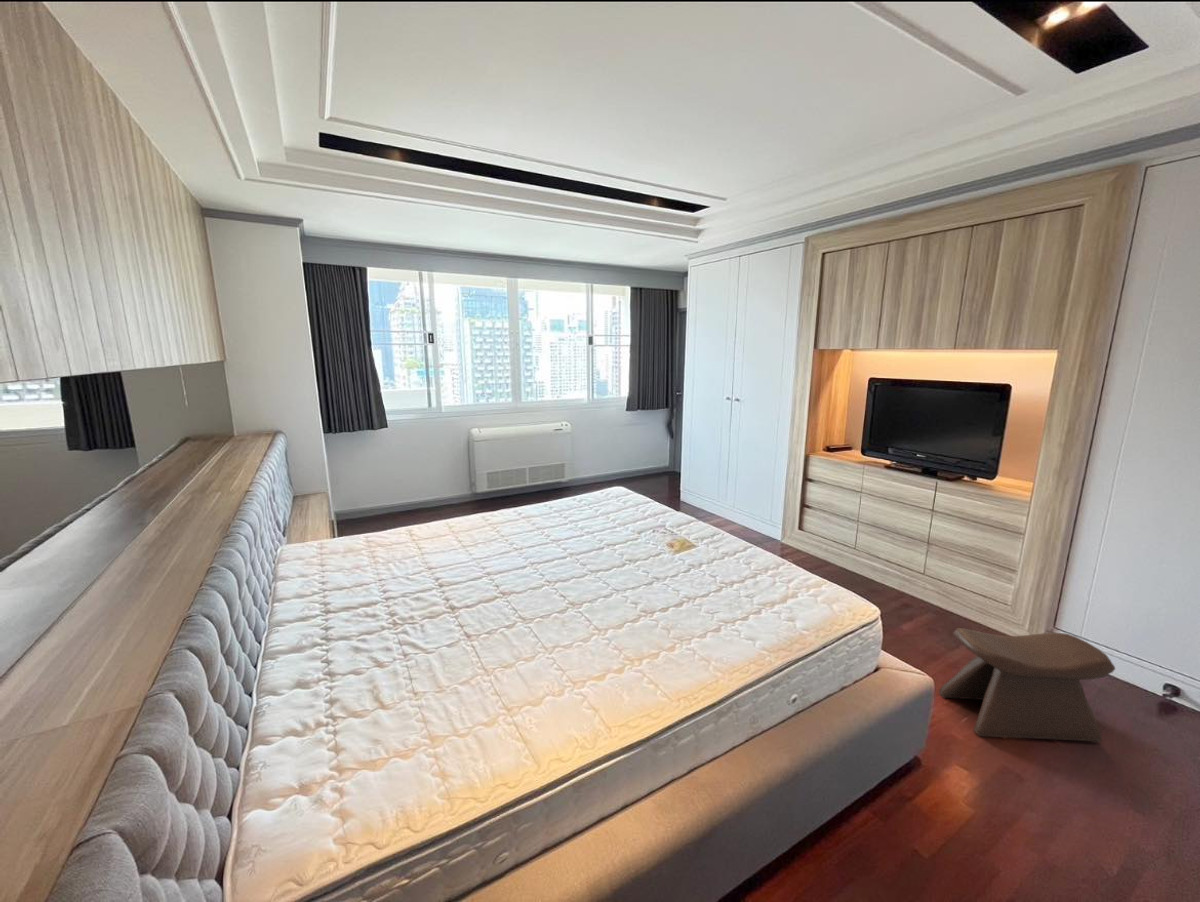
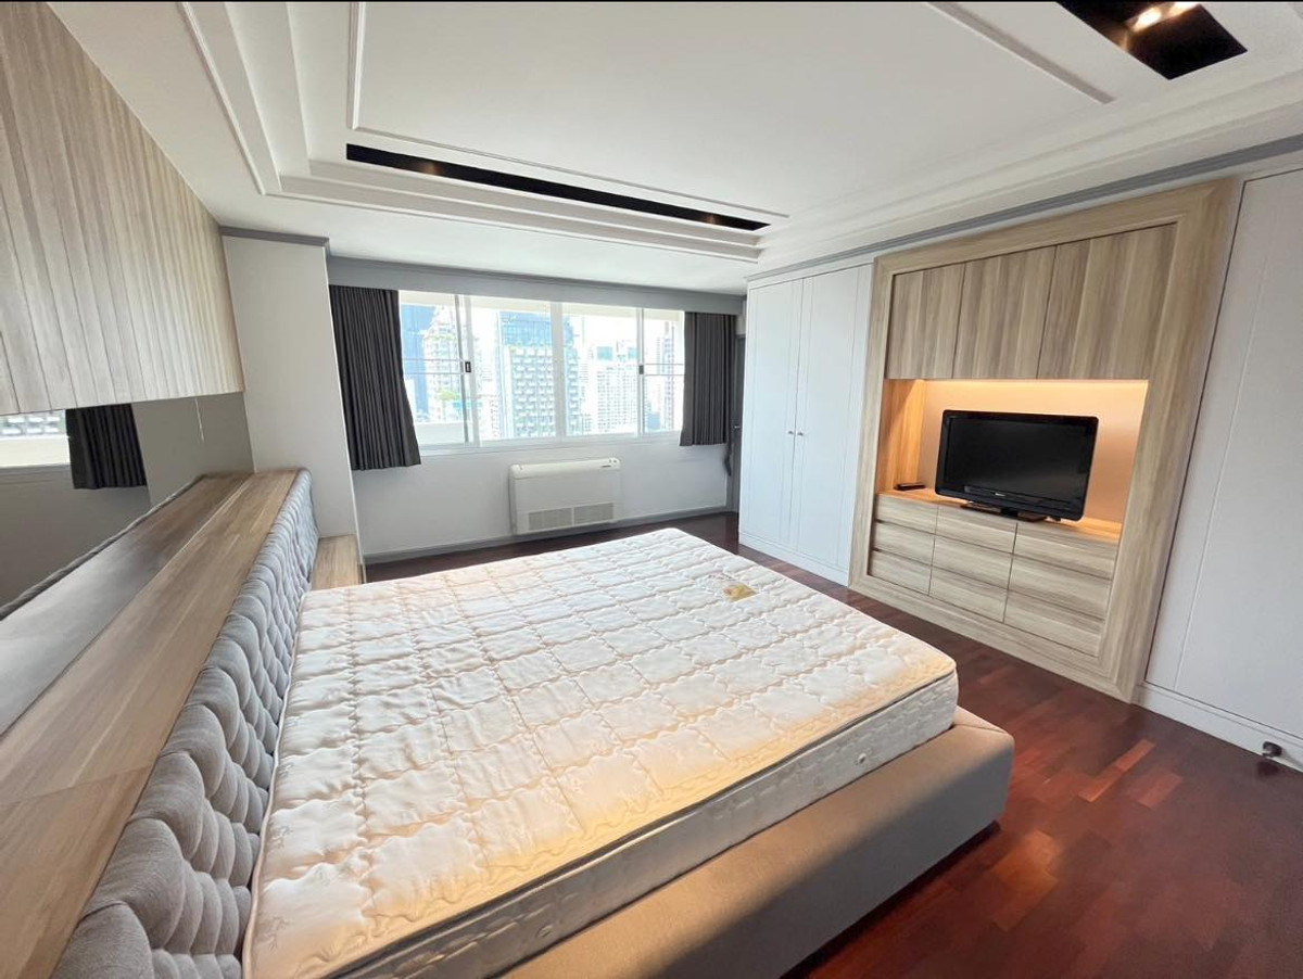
- stool (1022, 679)
